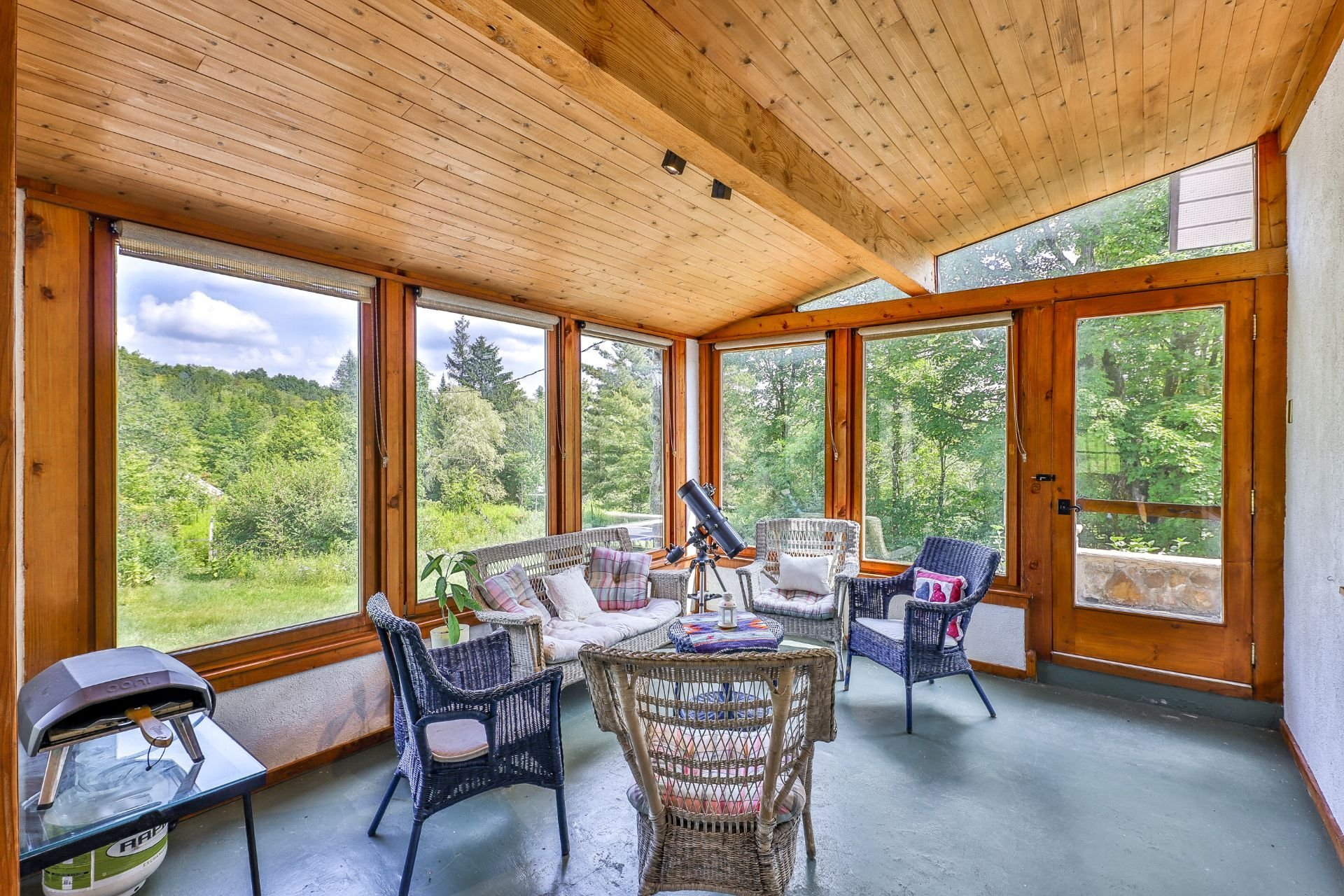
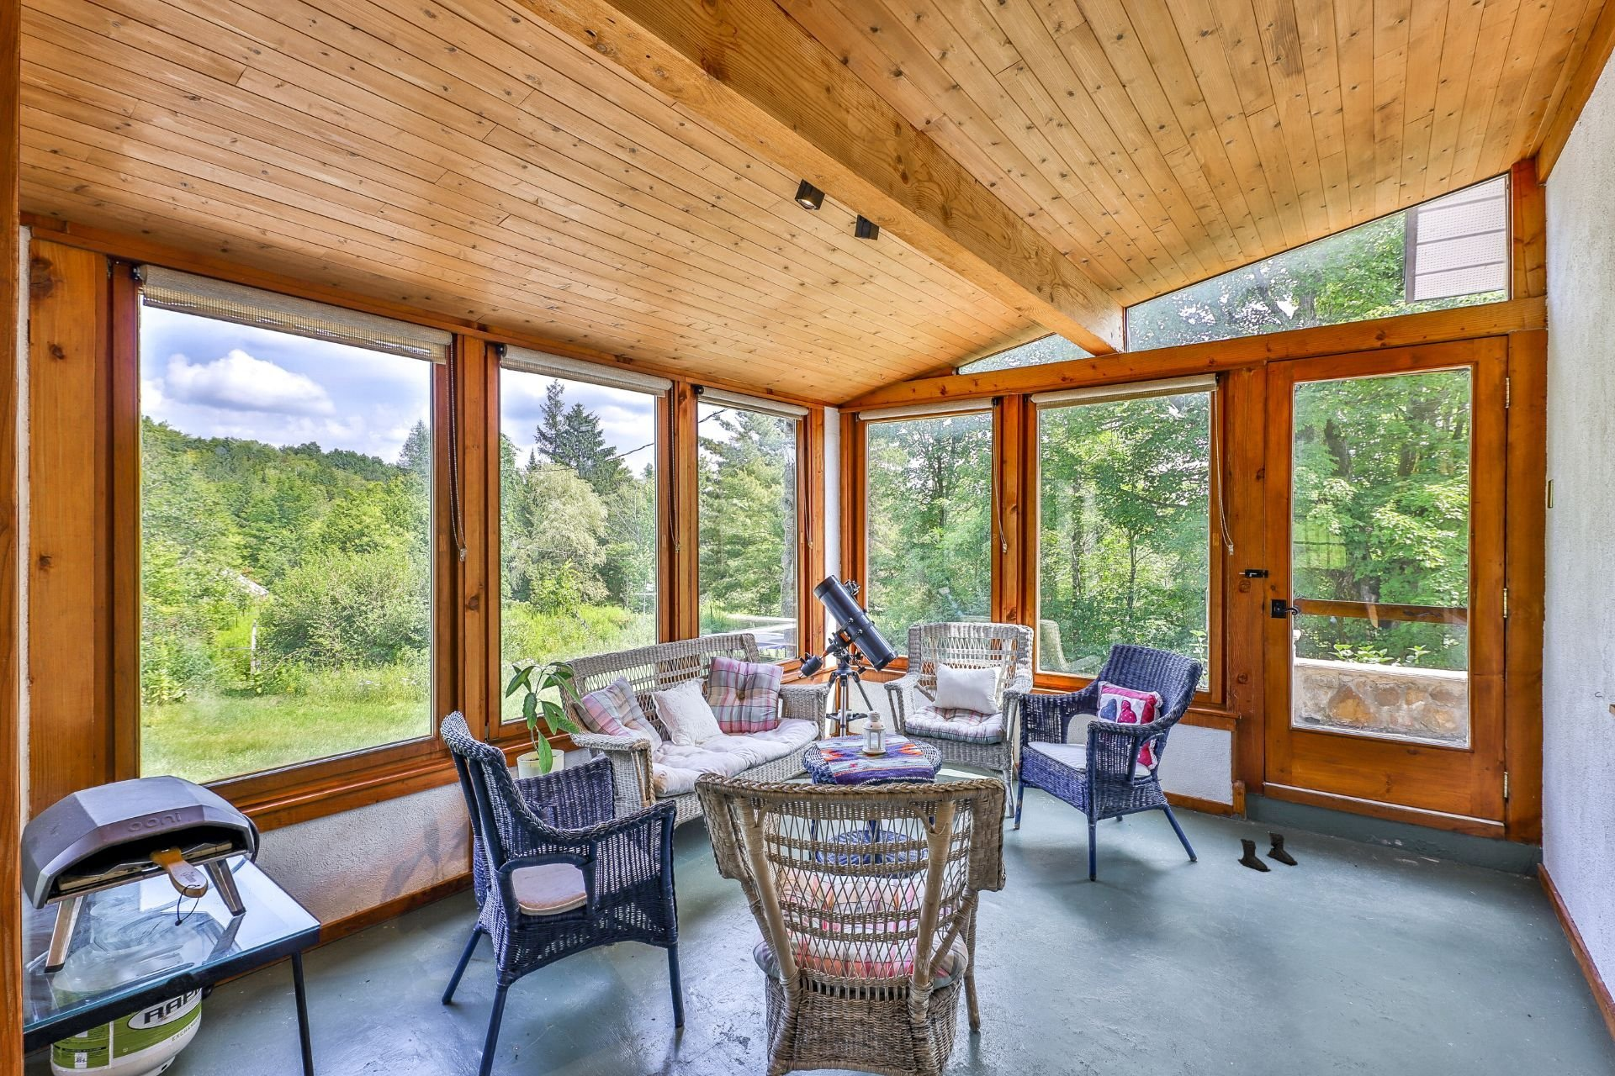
+ boots (1269, 851)
